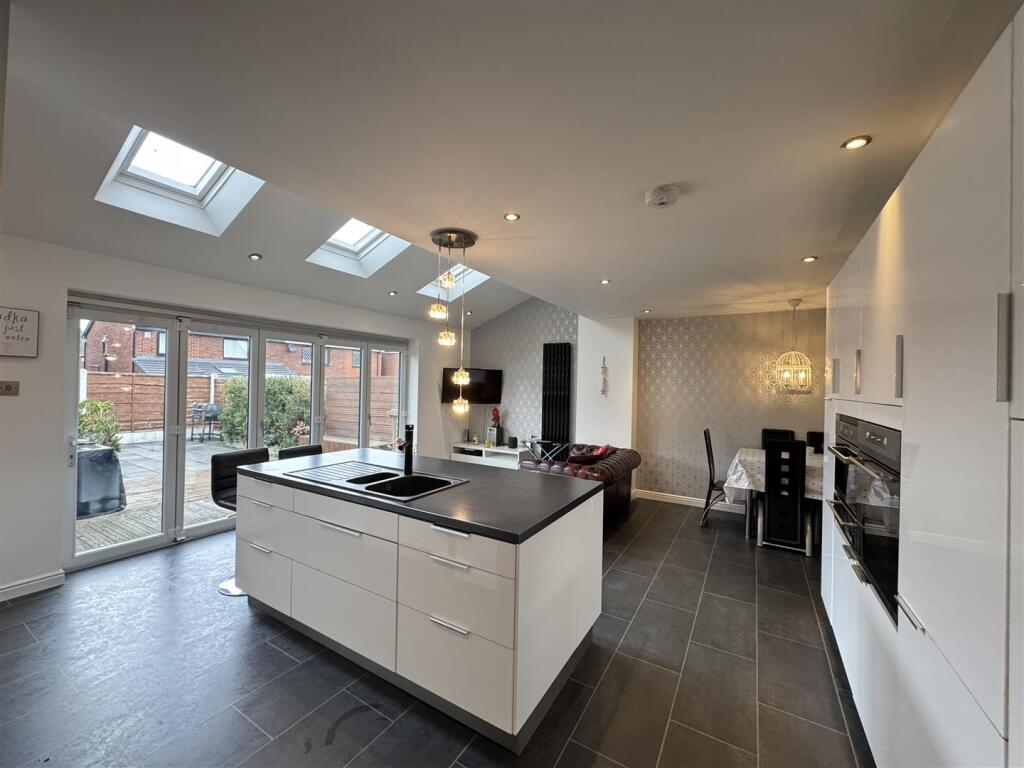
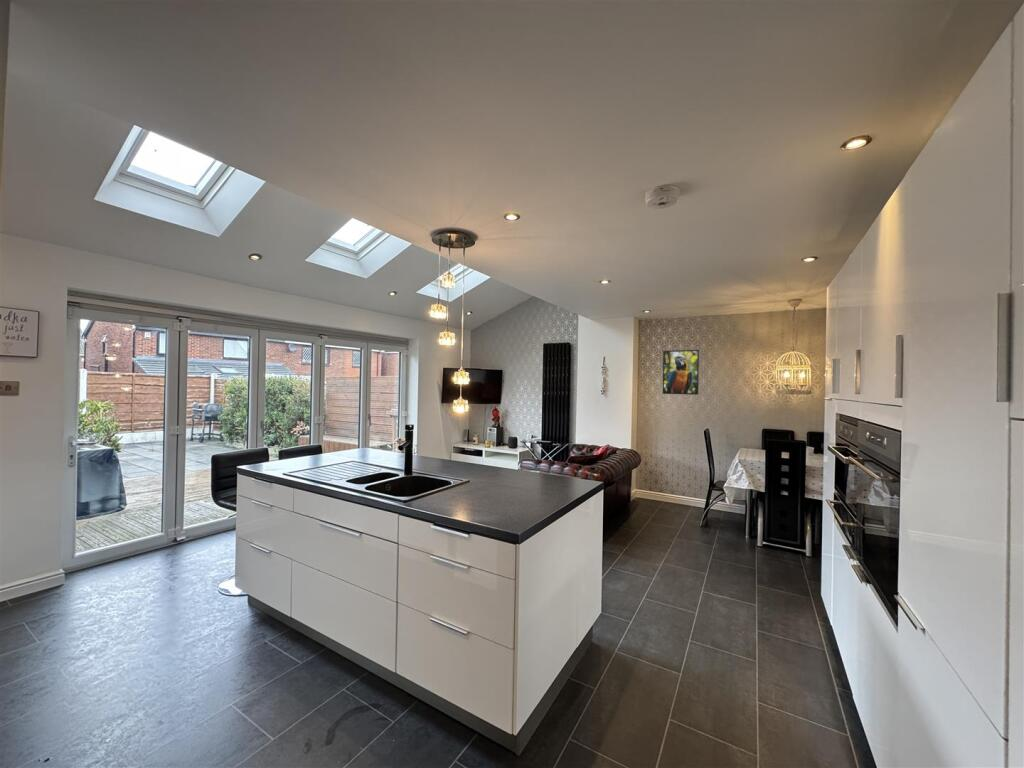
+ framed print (680, 372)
